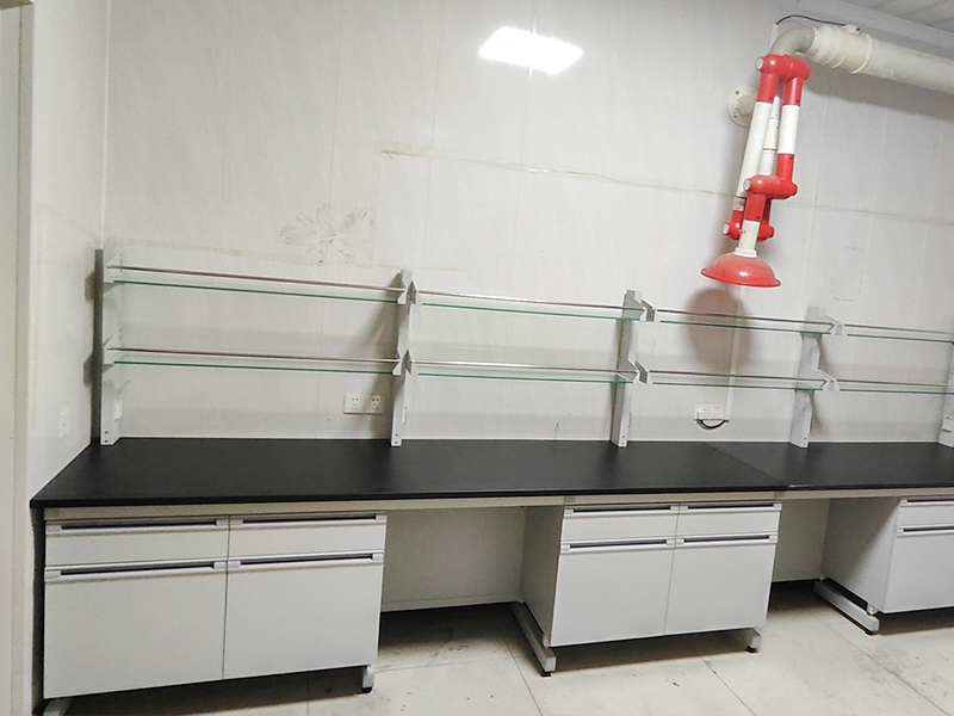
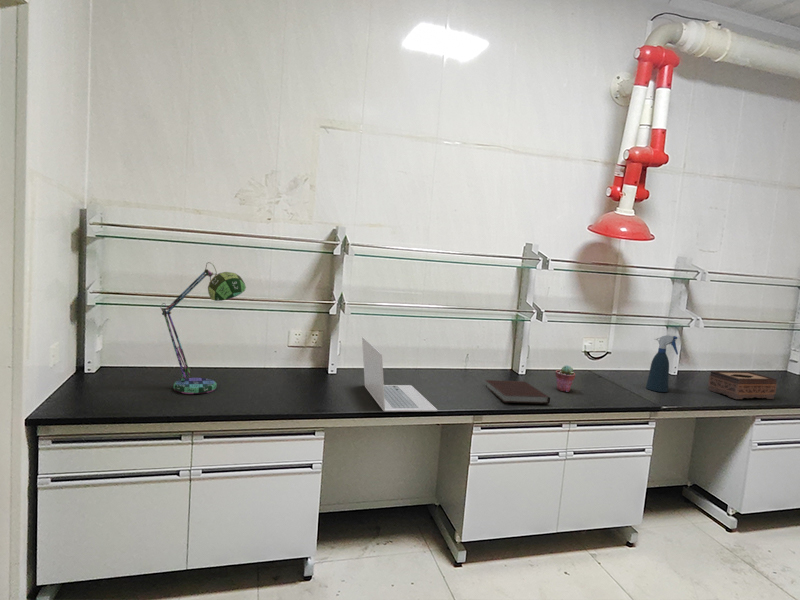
+ spray bottle (662, 362)
+ potted succulent (565, 377)
+ laptop (397, 385)
+ notebook (515, 391)
+ tissue box (741, 384)
+ desk lamp (177, 335)
